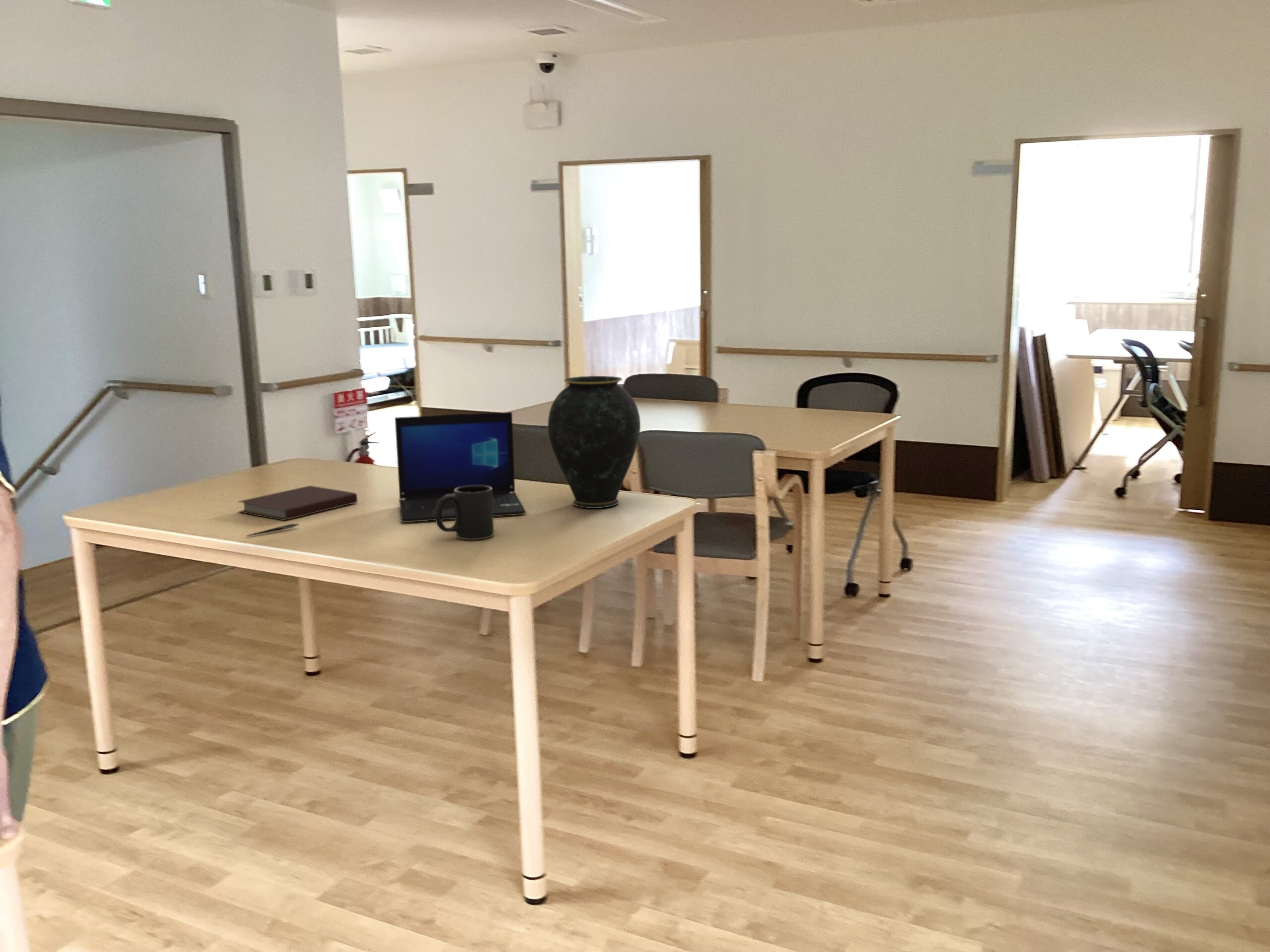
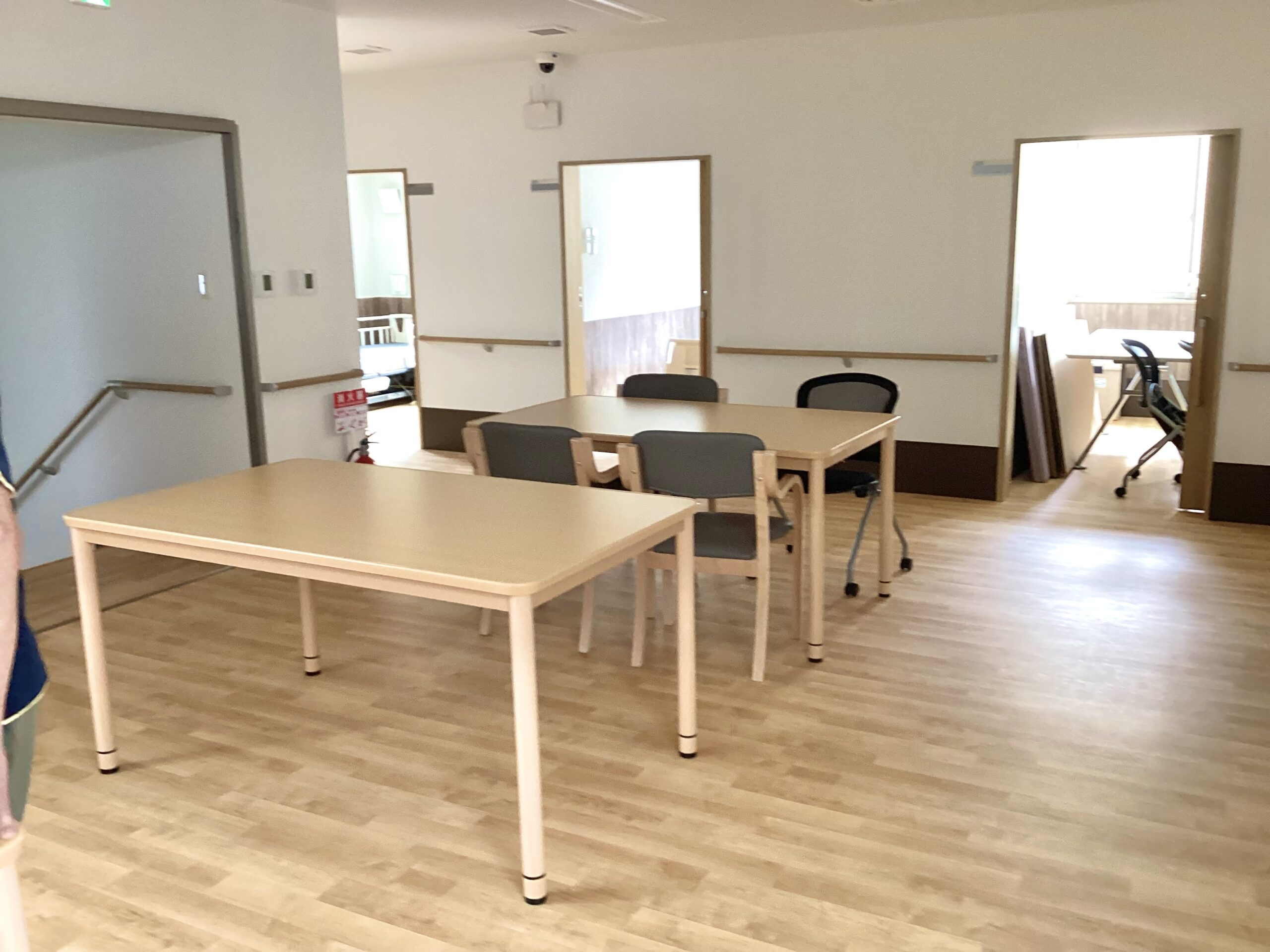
- pen (272, 529)
- mug (467, 513)
- laptop (459, 465)
- vase (594, 442)
- notebook (298, 502)
